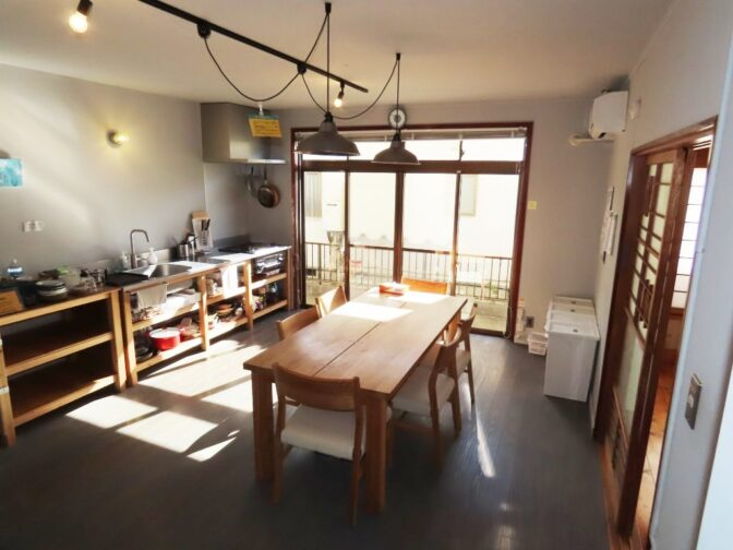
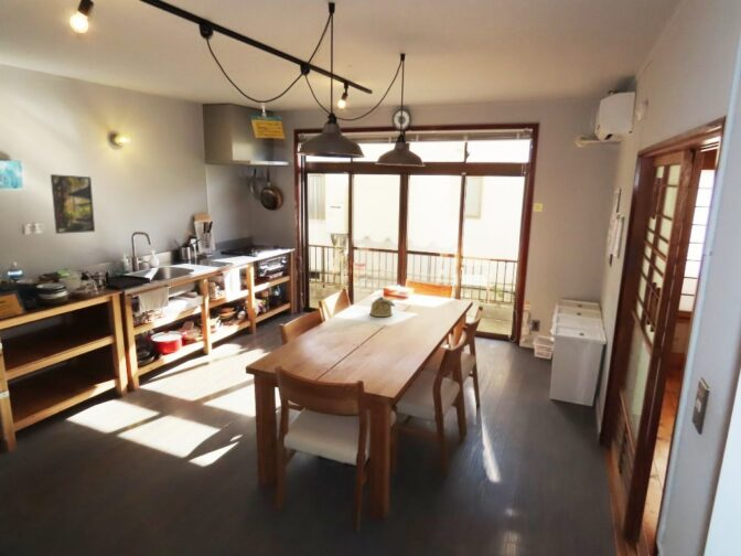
+ kettle (380, 304)
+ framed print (73, 204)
